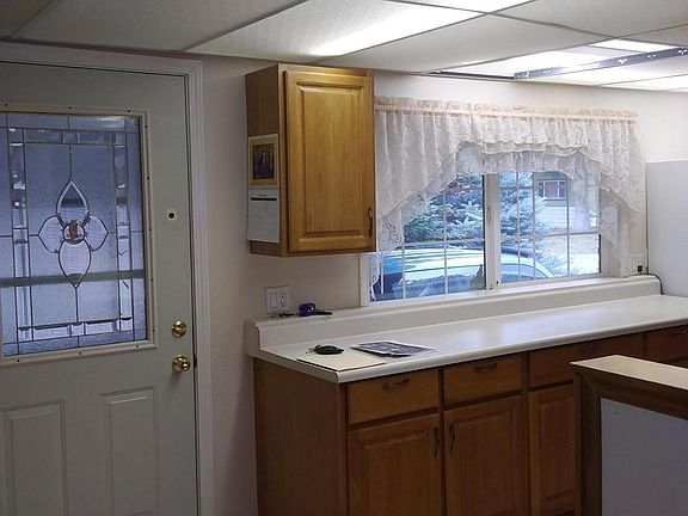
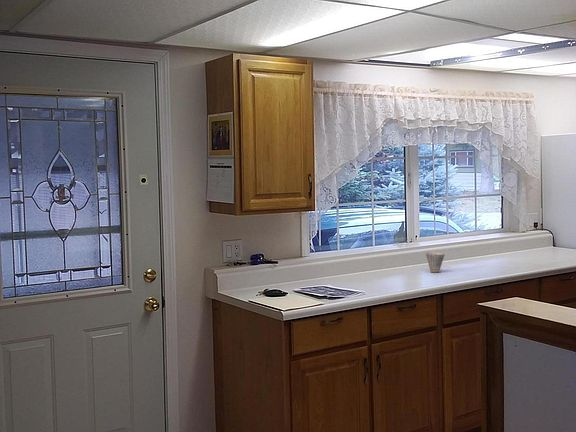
+ cup (435, 262)
